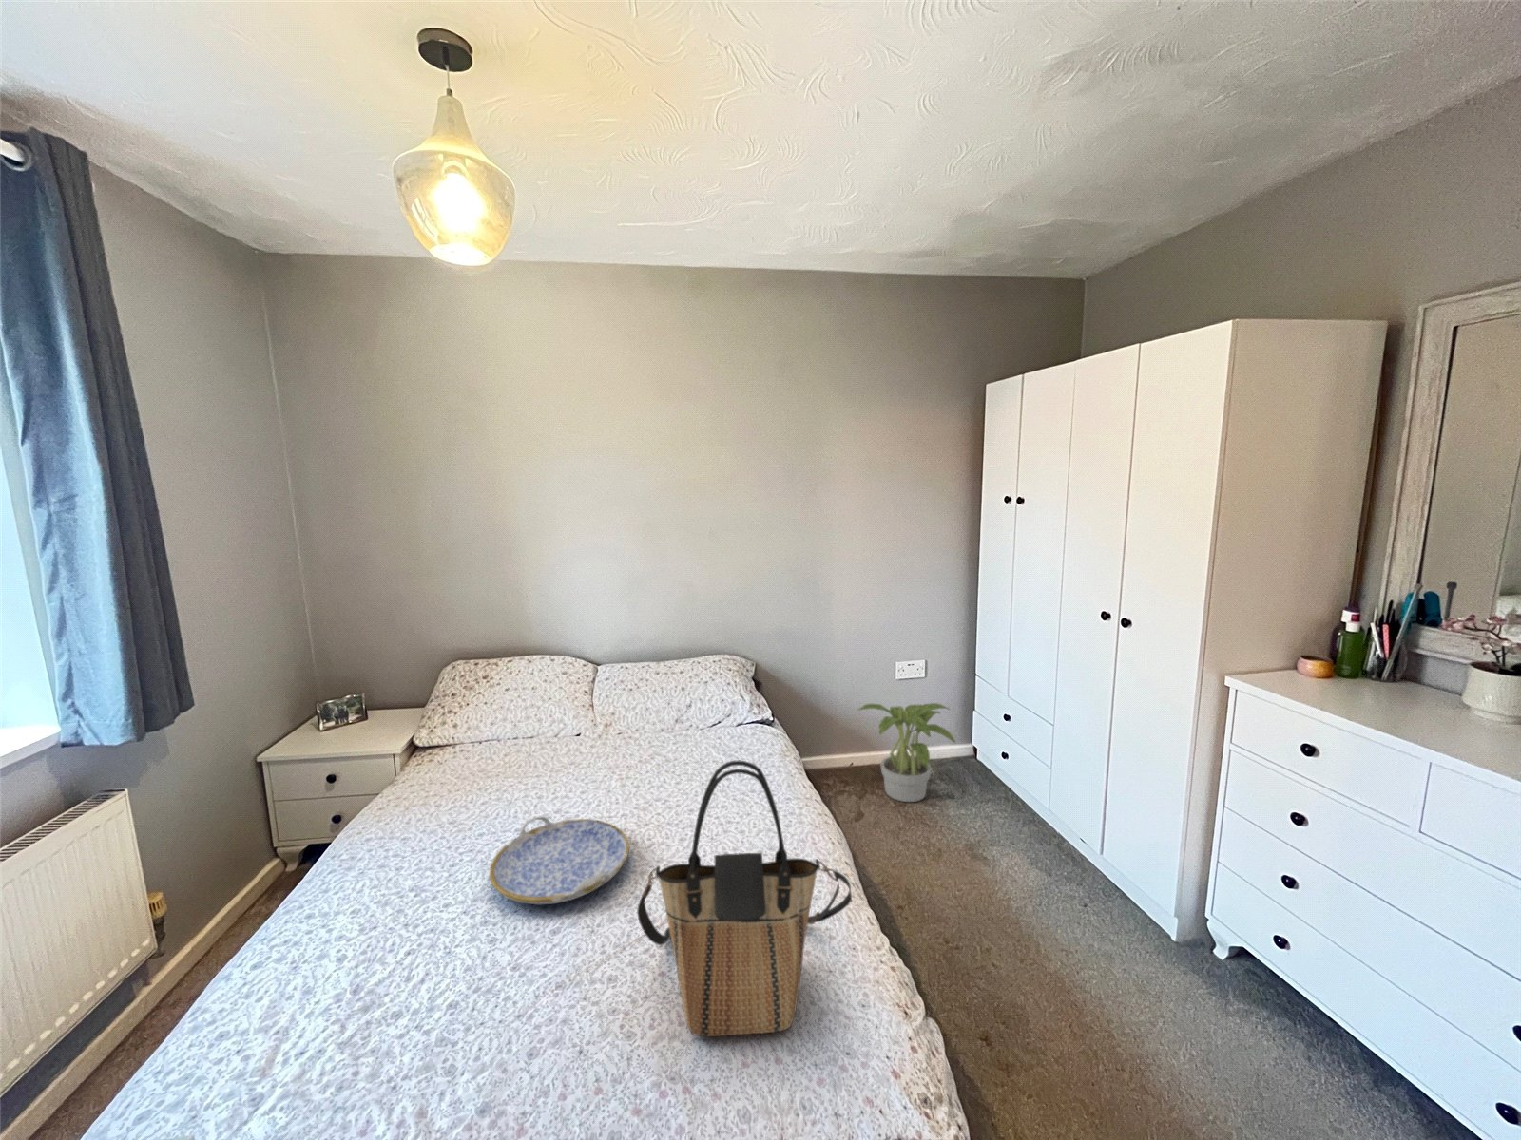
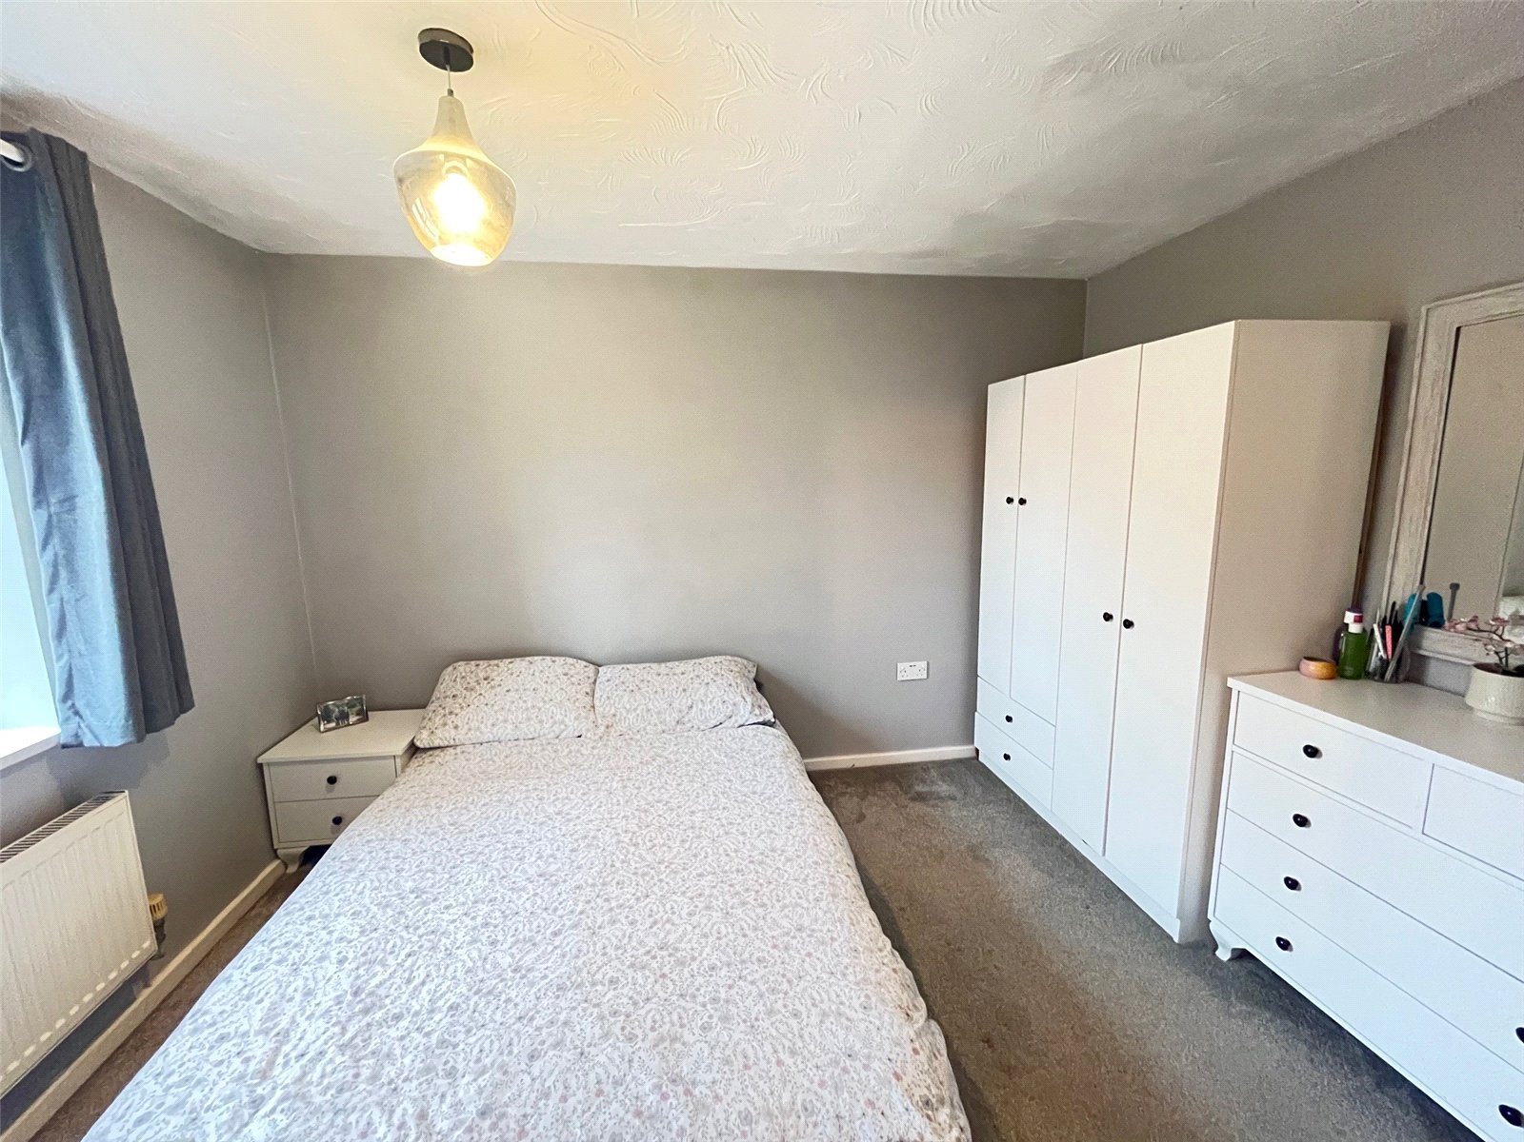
- potted plant (905, 748)
- tote bag (745, 865)
- serving tray (560, 857)
